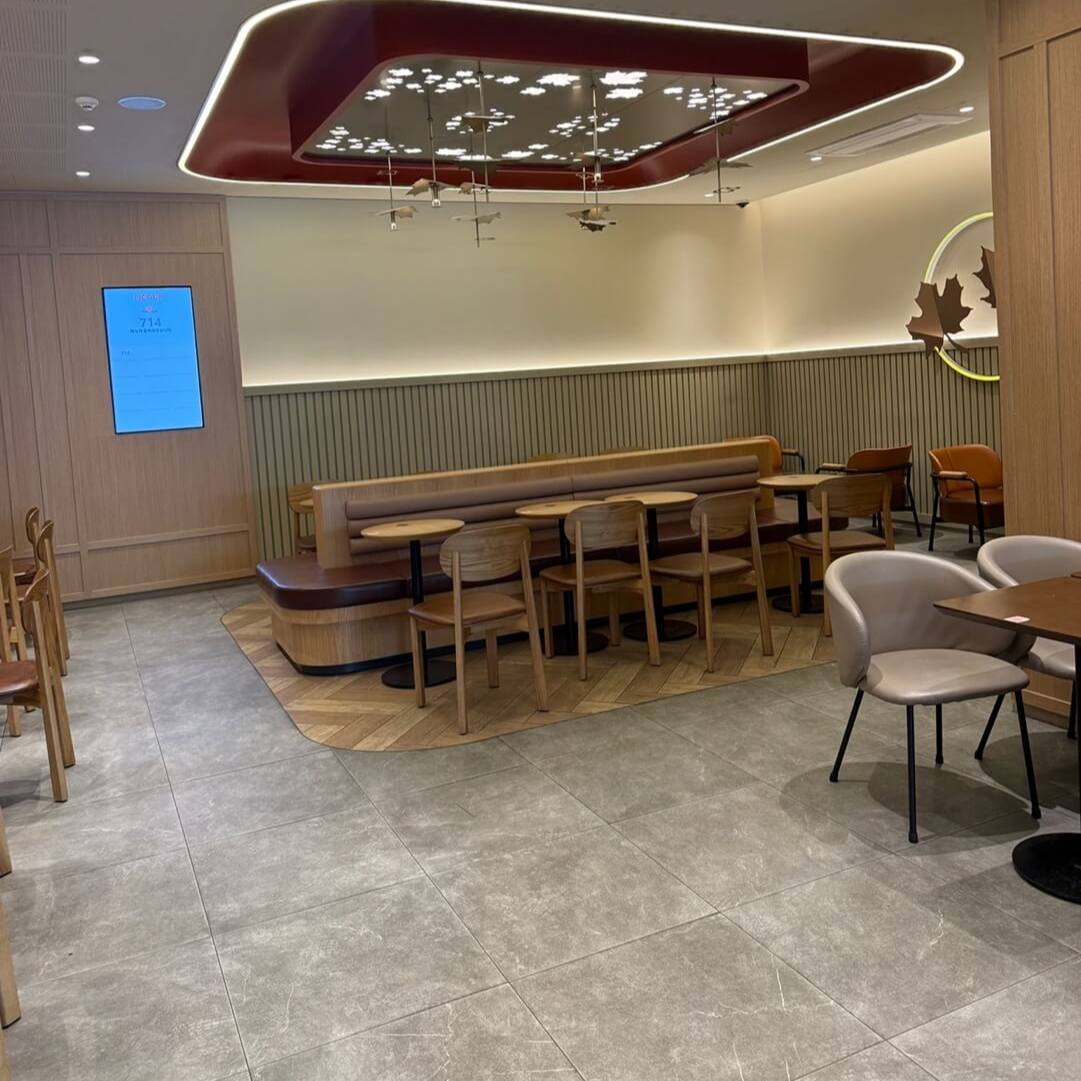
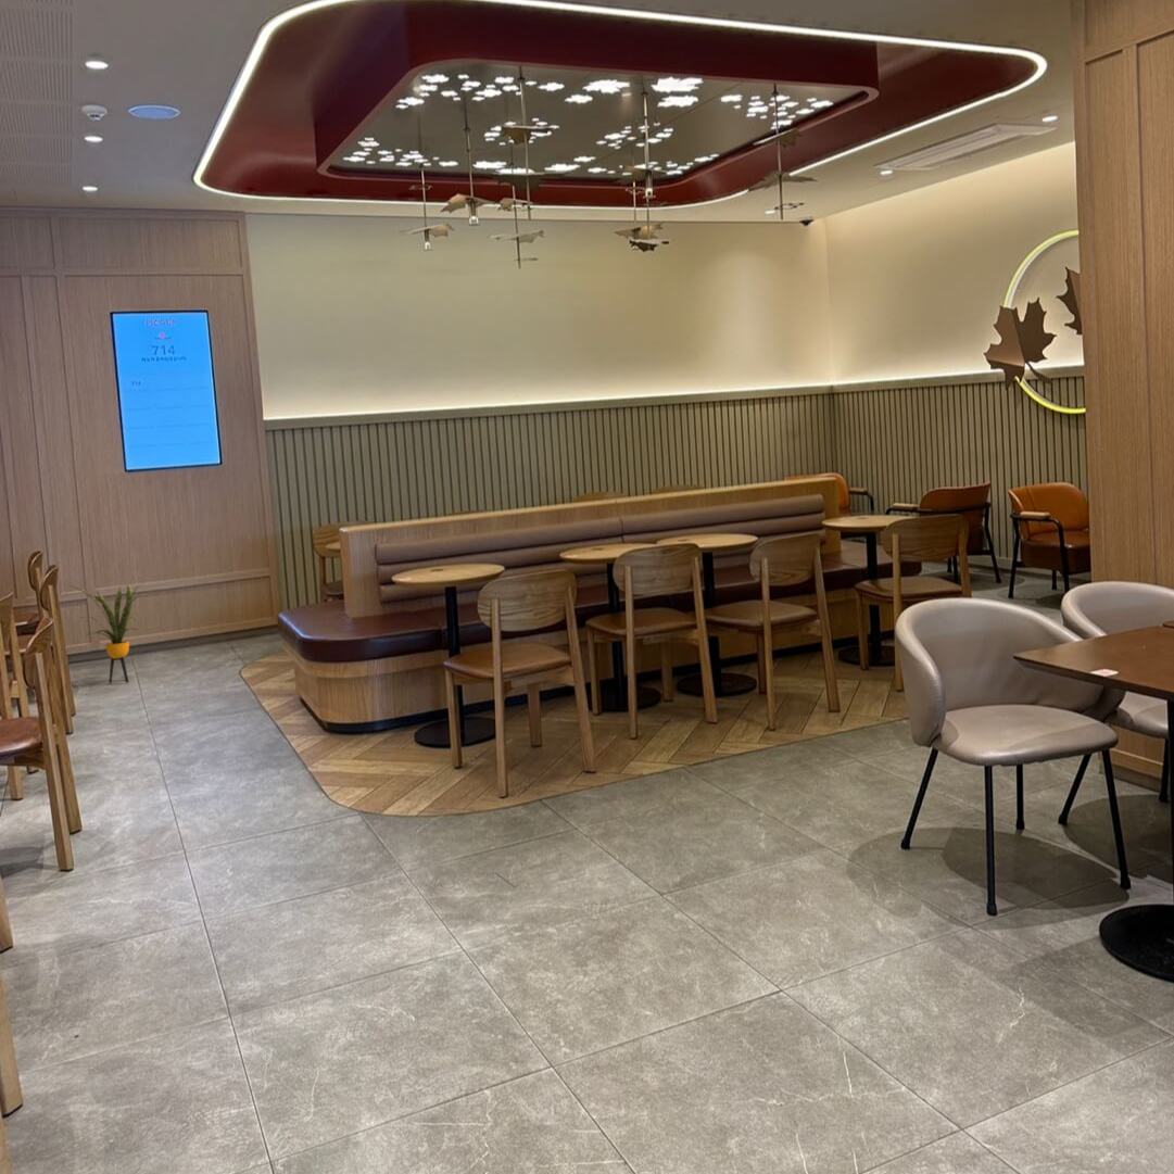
+ house plant (110, 632)
